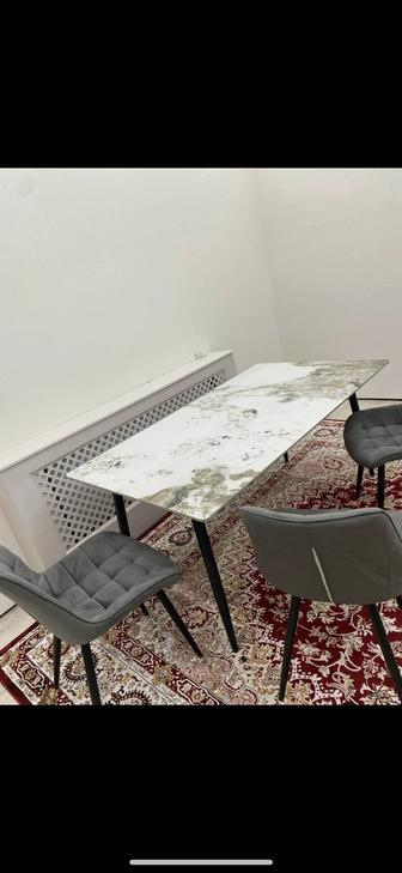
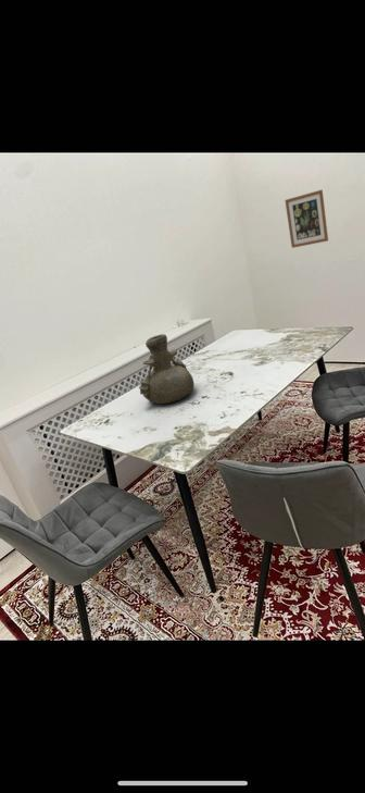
+ wall art (306, 220)
+ vase (164, 367)
